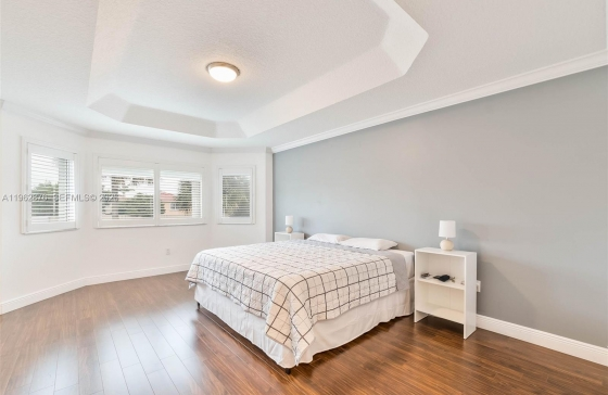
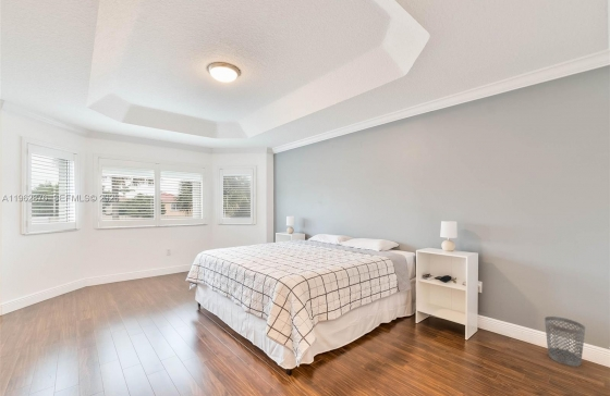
+ wastebasket (563, 341)
